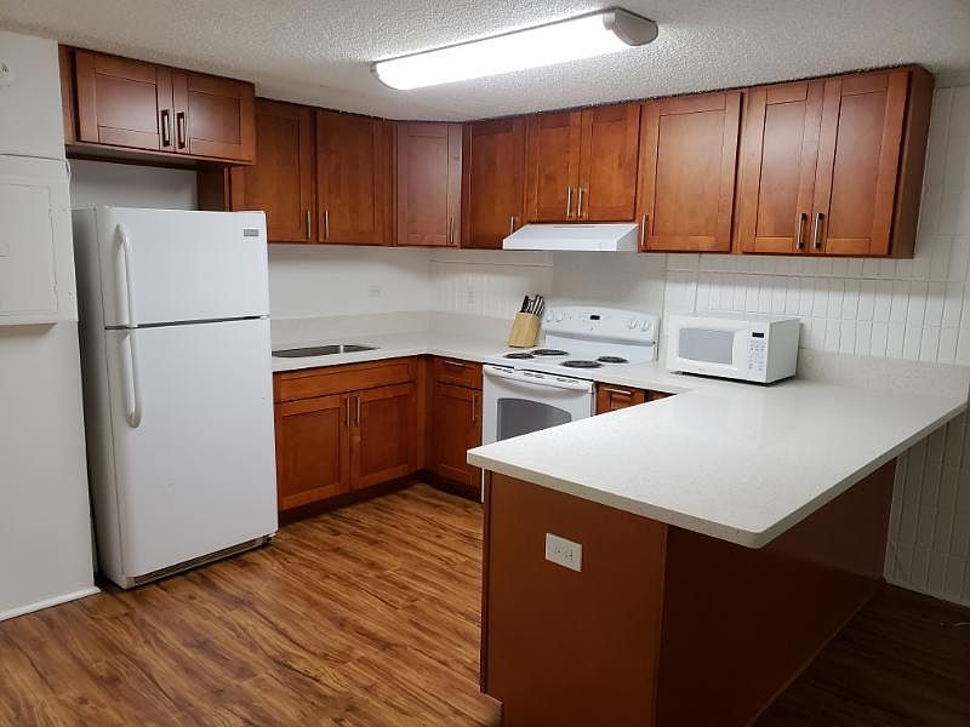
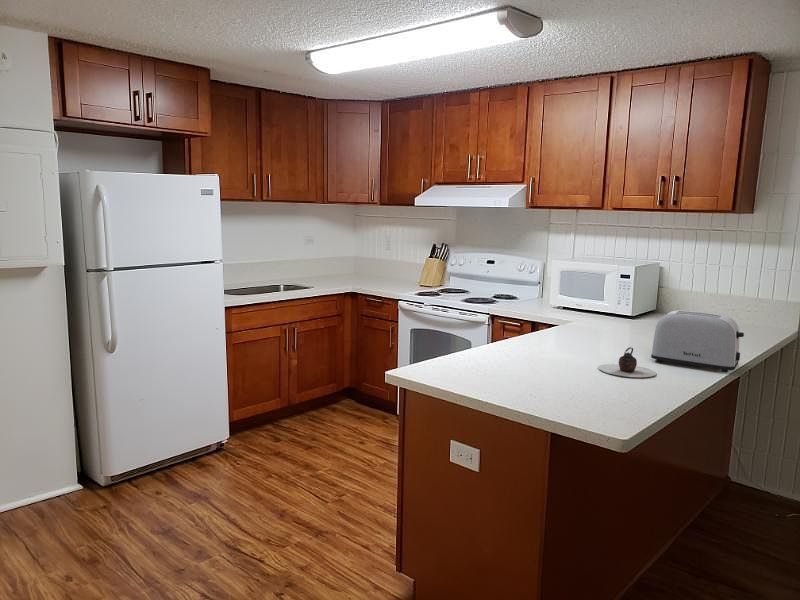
+ toaster (697, 339)
+ teapot (627, 358)
